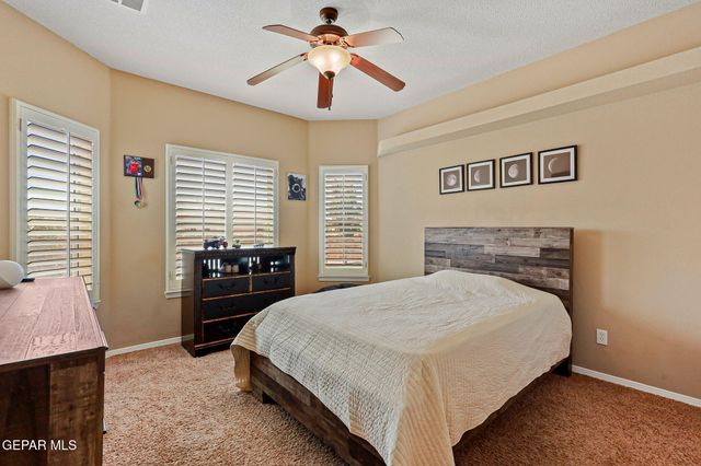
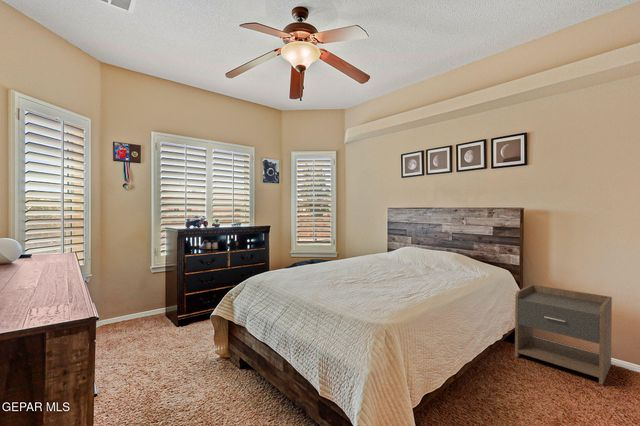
+ nightstand (561, 328)
